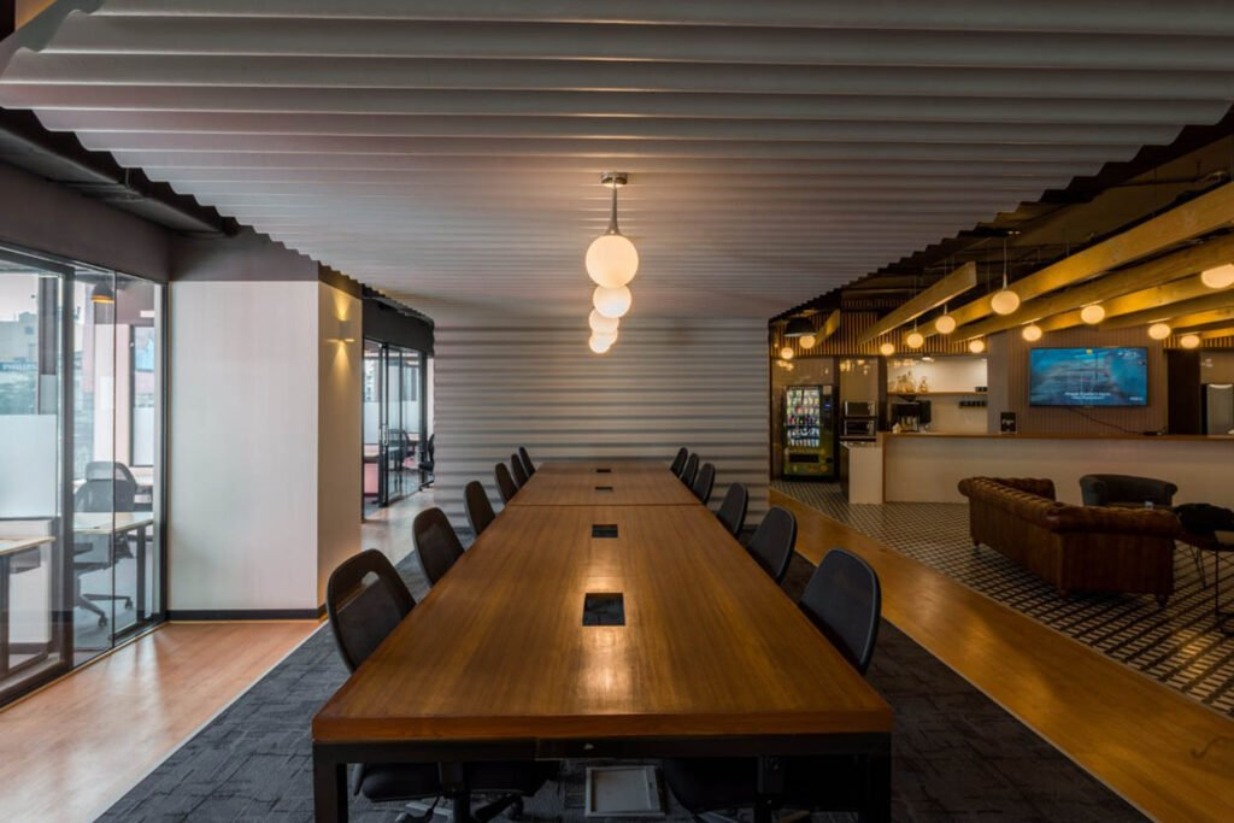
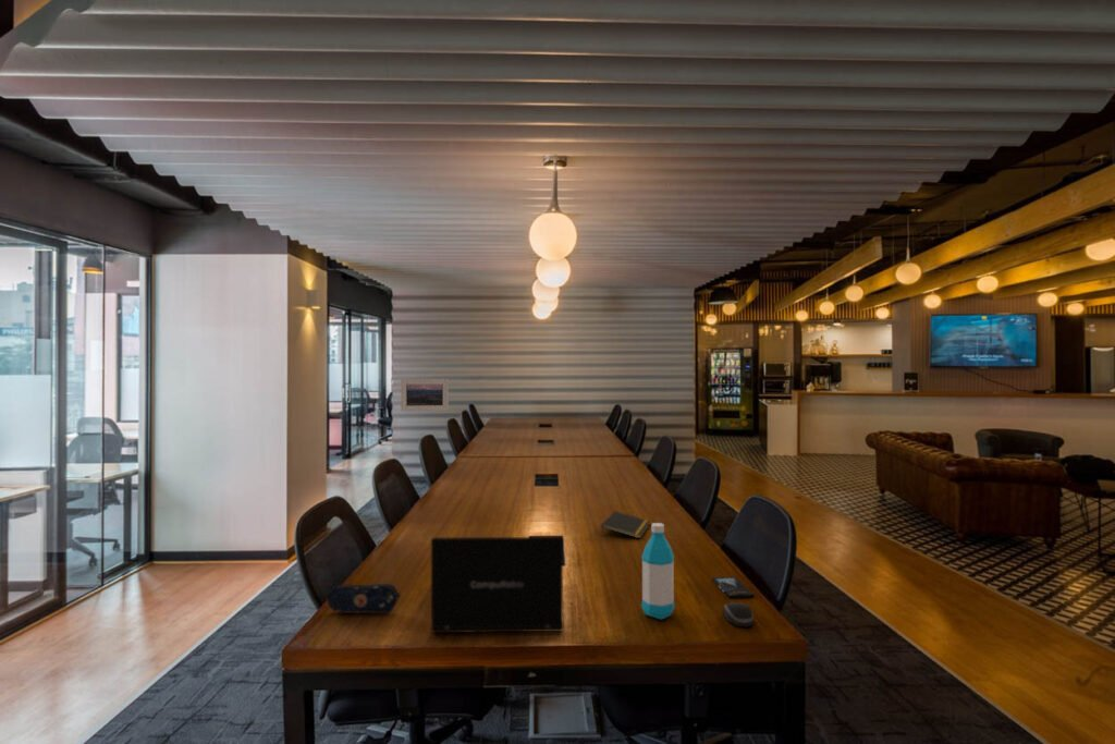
+ pencil case (363, 598)
+ water bottle (658, 569)
+ laptop (501, 571)
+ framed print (425, 394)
+ smartphone (732, 587)
+ notepad (626, 524)
+ computer mouse (737, 610)
